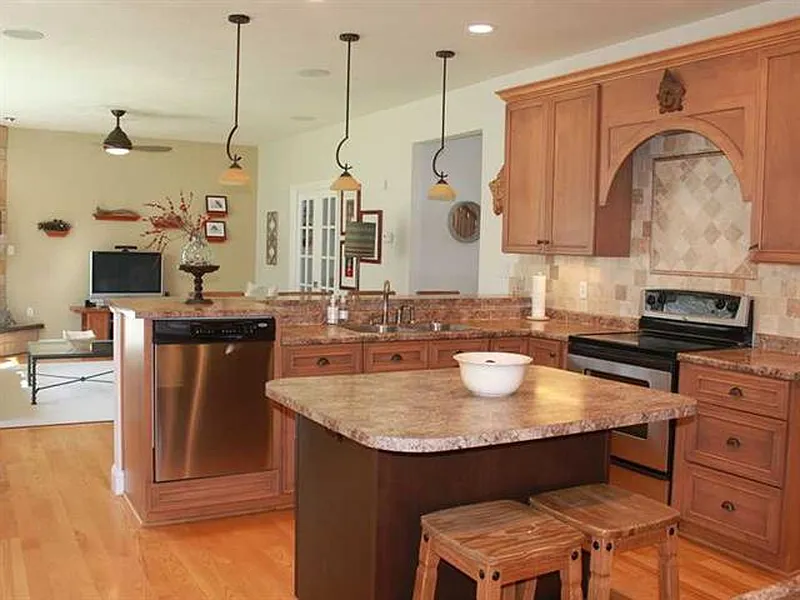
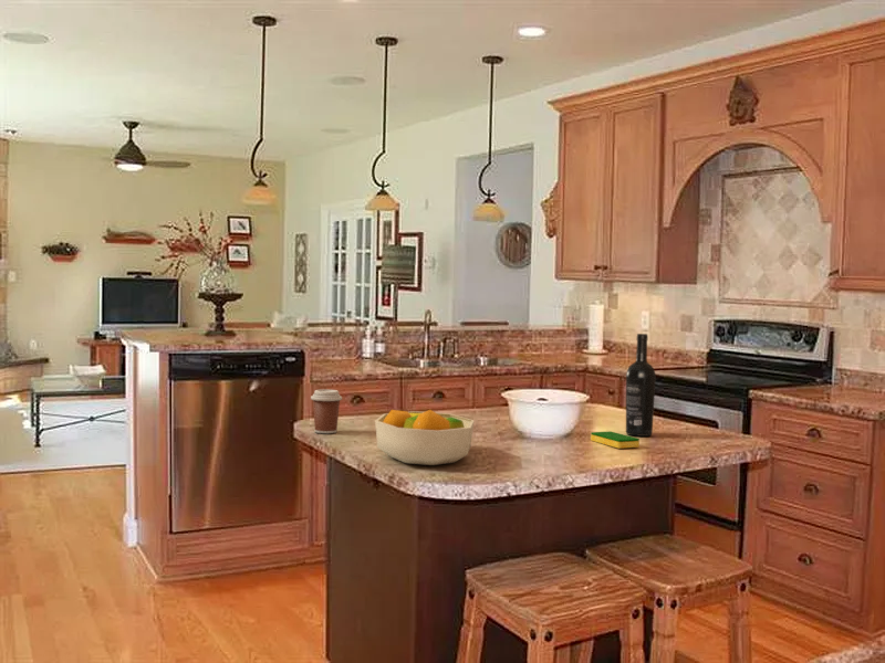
+ dish sponge (614, 439)
+ fruit bowl (425, 430)
+ wine bottle (641, 383)
+ coffee cup (325, 411)
